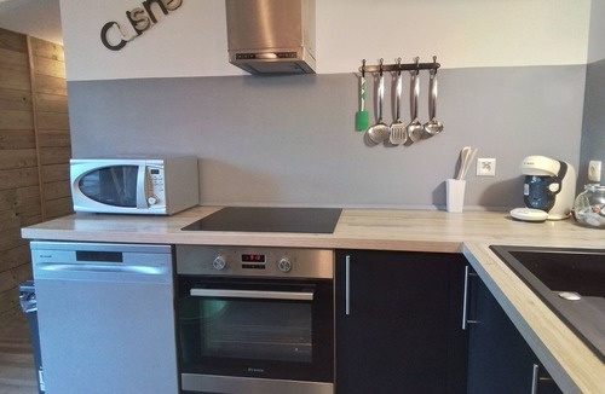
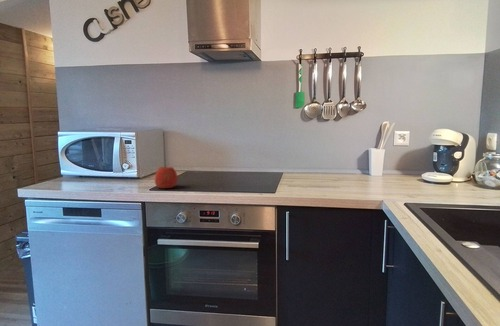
+ apple (166, 176)
